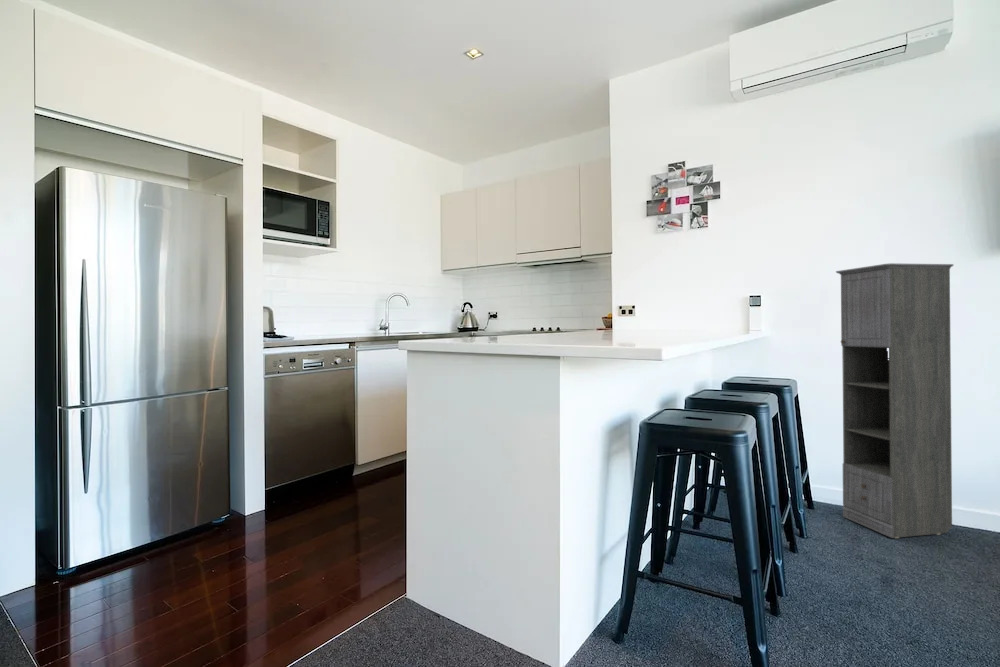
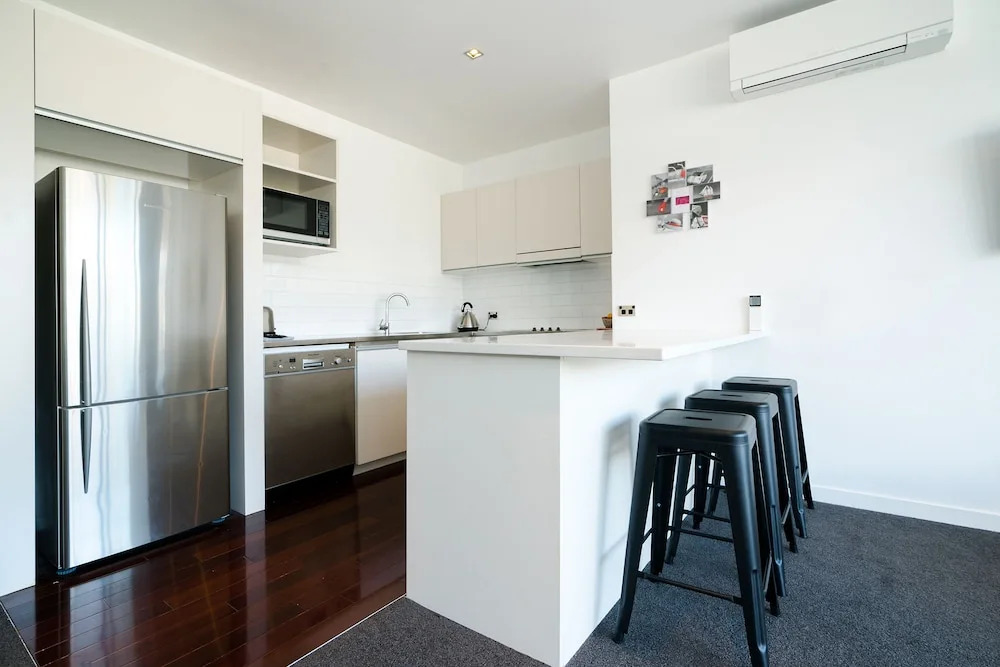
- storage cabinet (893, 396)
